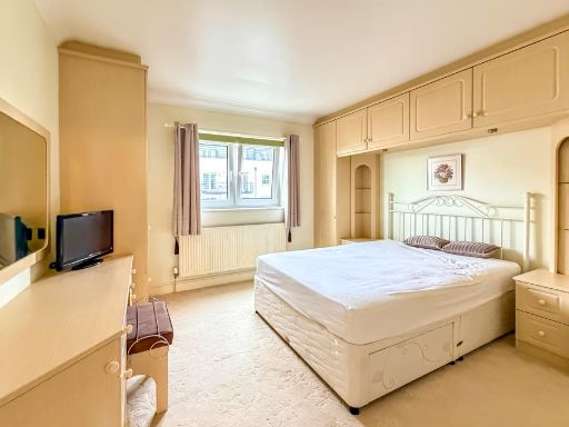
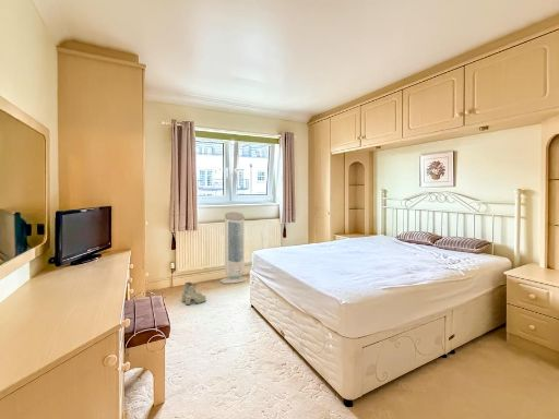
+ air purifier (234, 246)
+ boots (193, 291)
